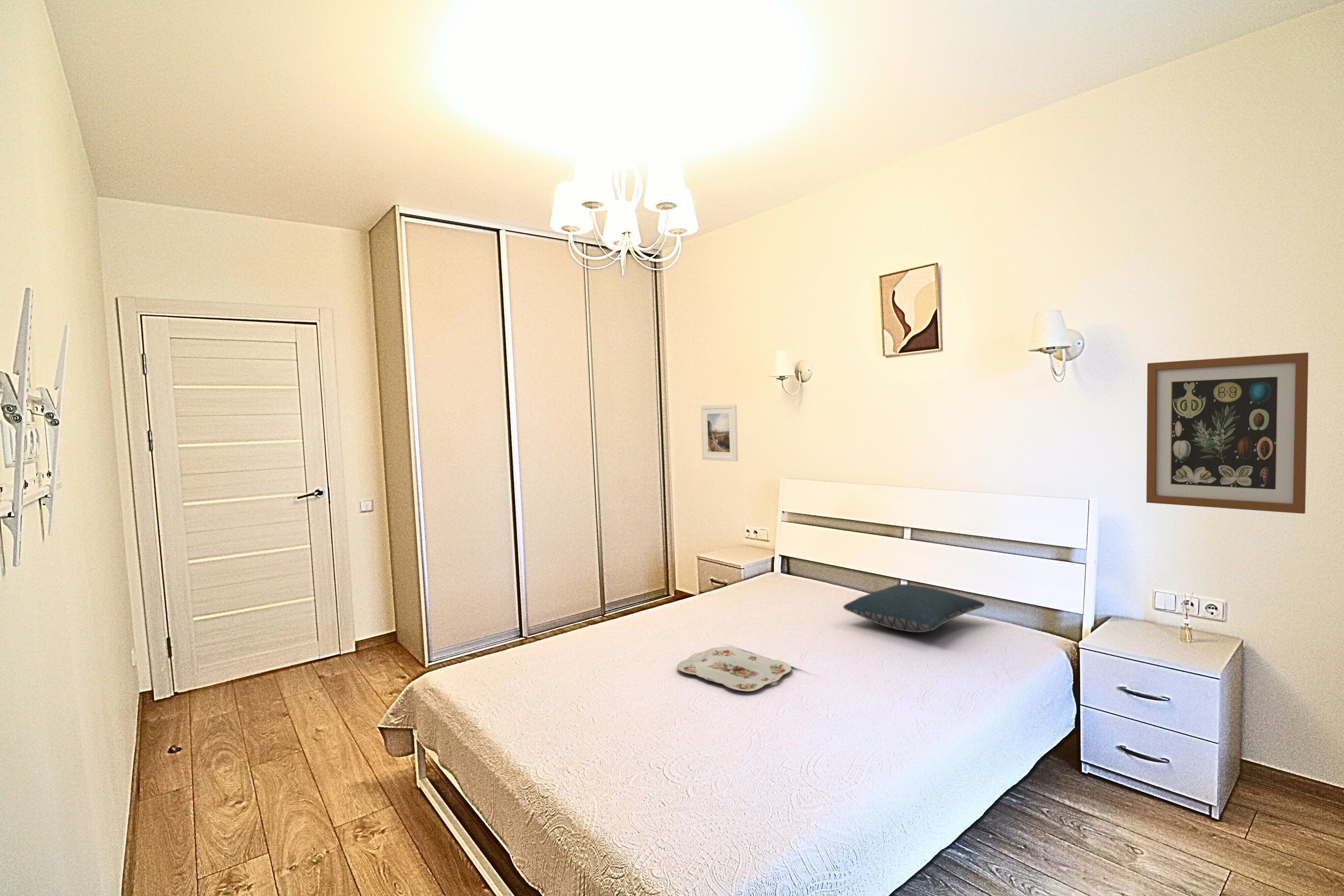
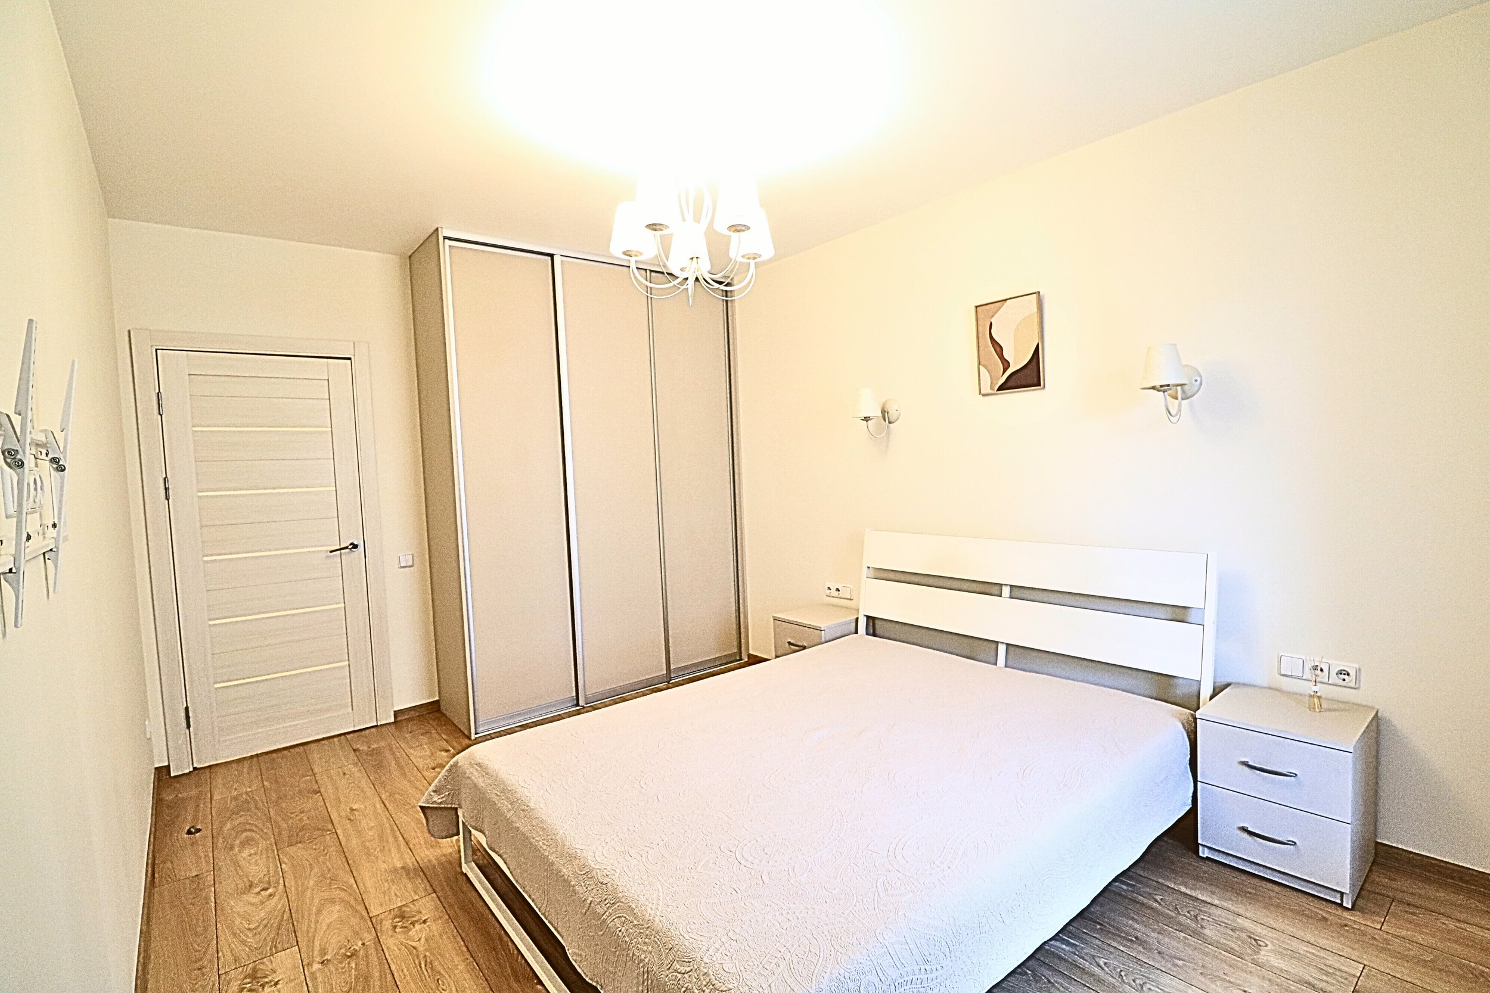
- pillow (913, 607)
- wall art (1221, 433)
- serving tray (733, 668)
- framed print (719, 433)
